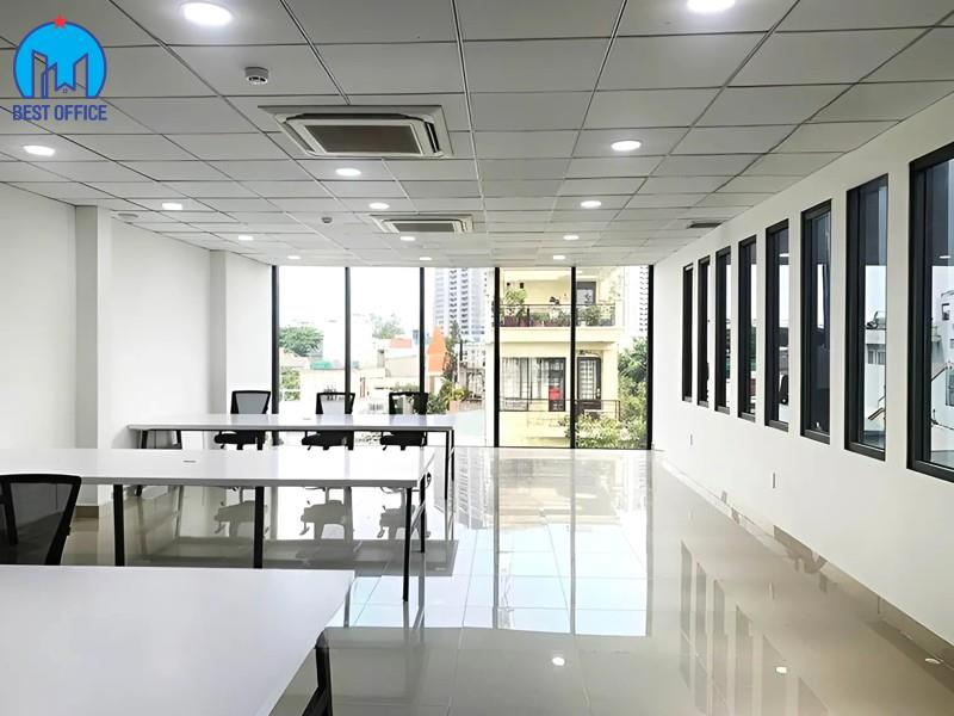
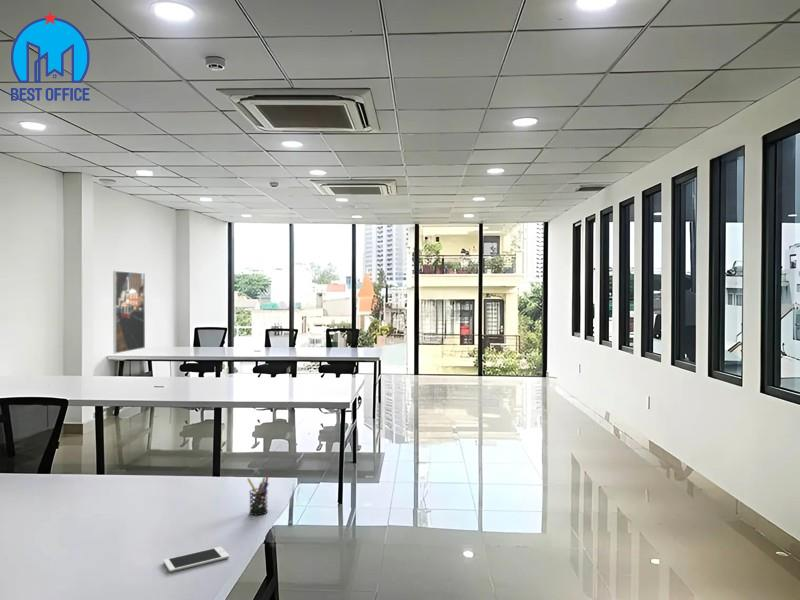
+ pen holder (260, 493)
+ cell phone (196, 558)
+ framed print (129, 311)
